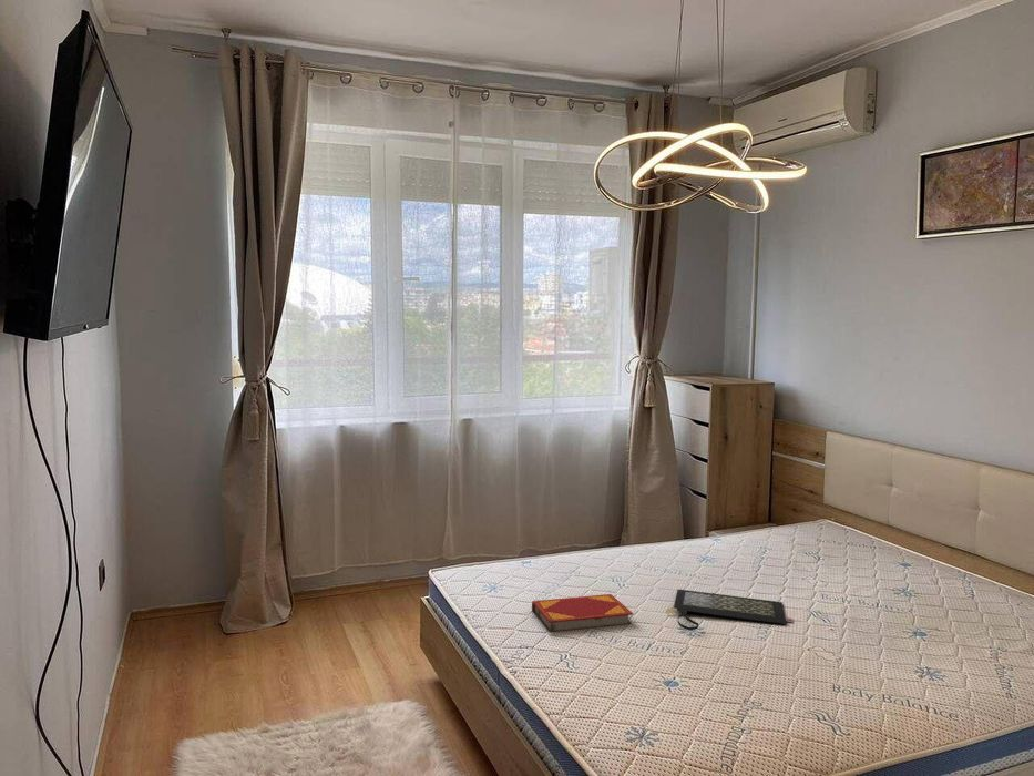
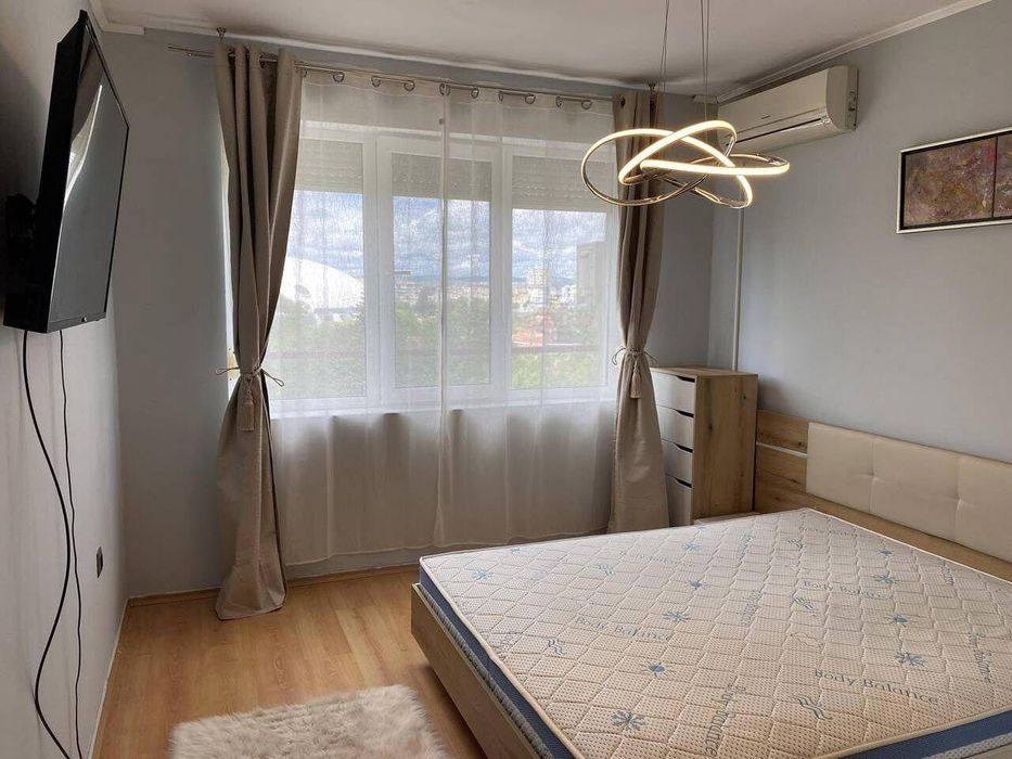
- hardback book (581, 612)
- clutch bag (723, 605)
